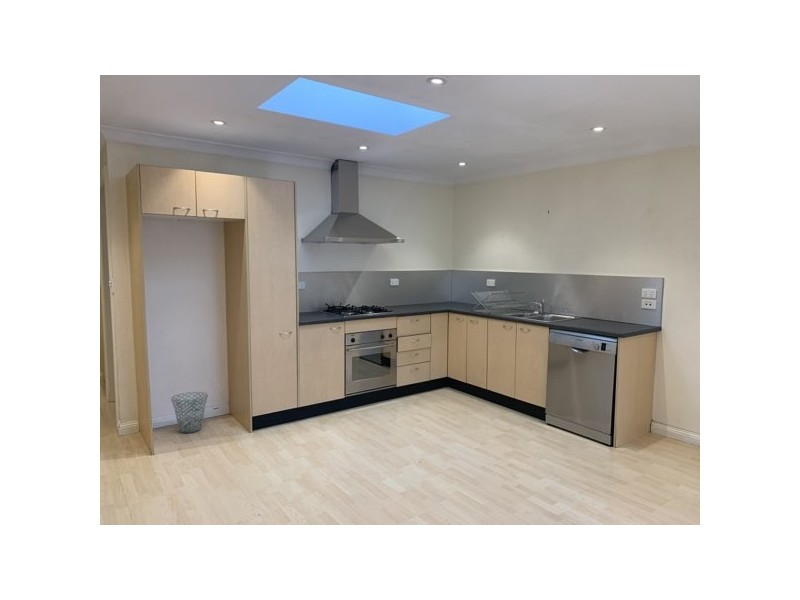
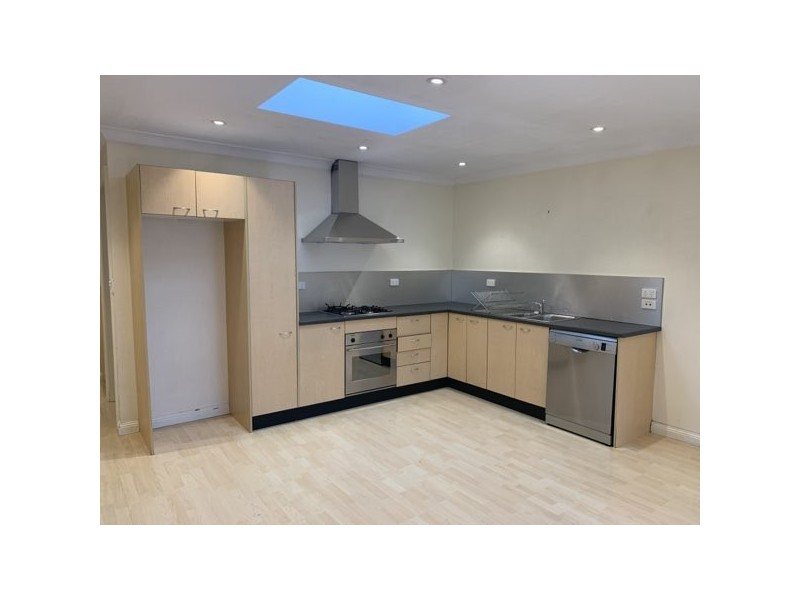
- waste basket (190, 413)
